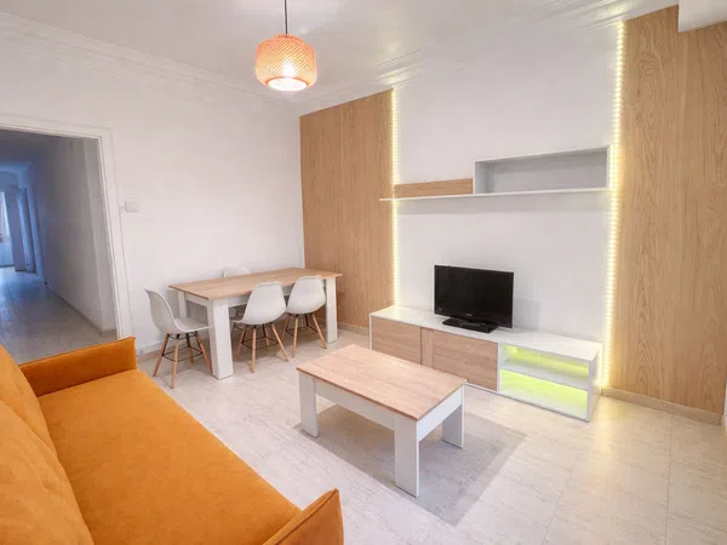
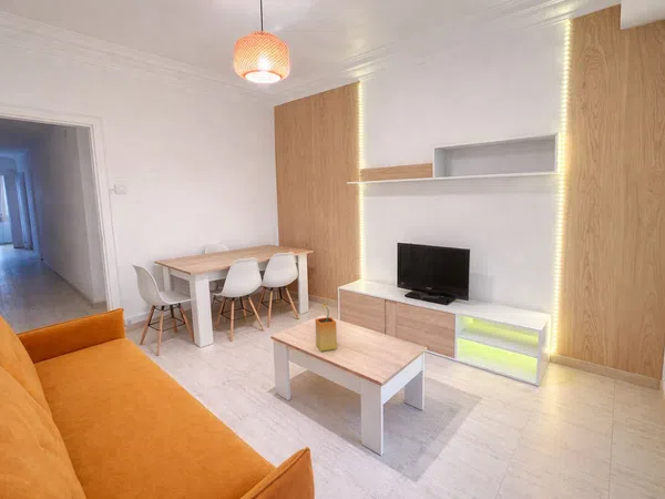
+ potted plant (325, 325)
